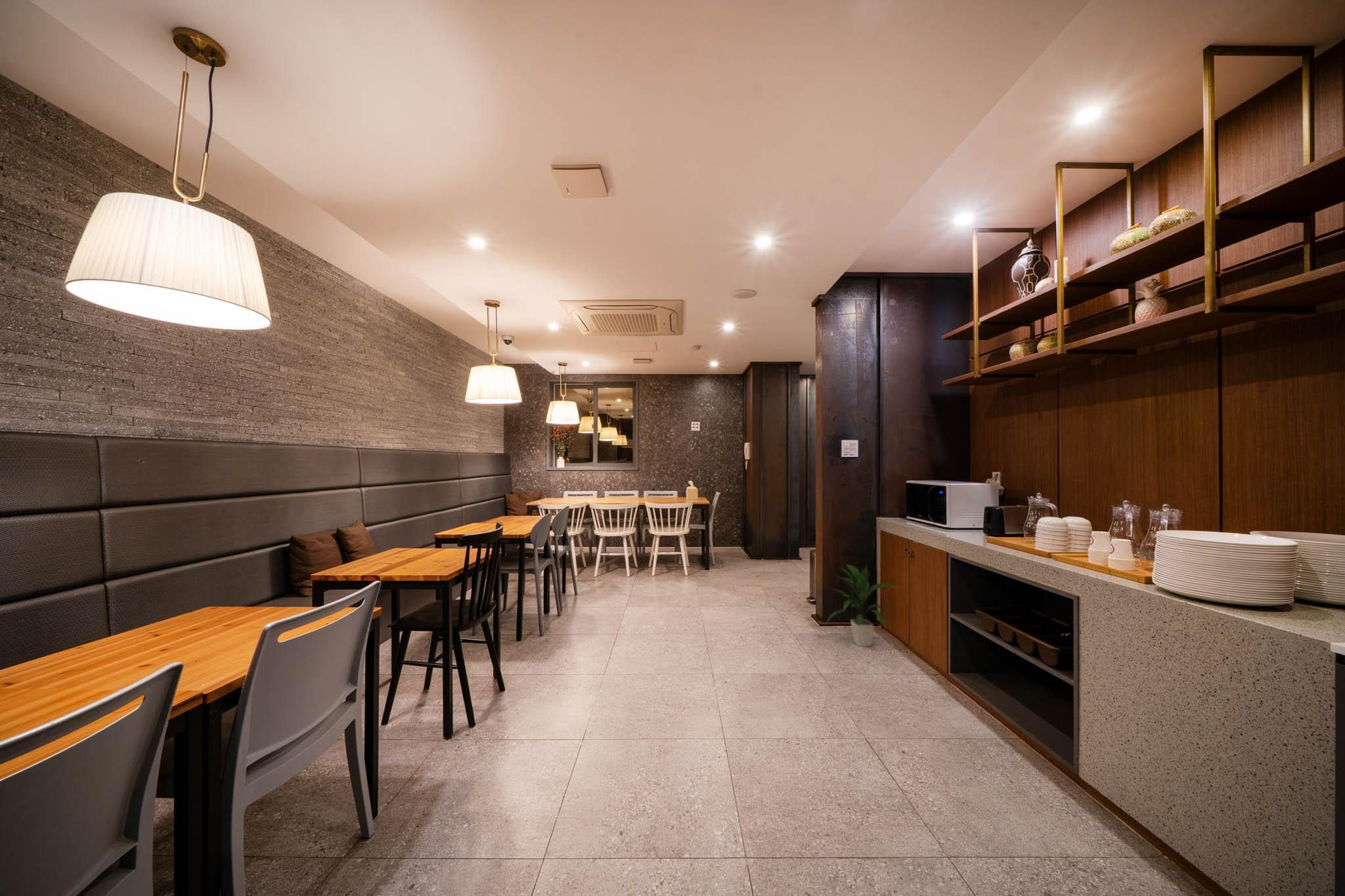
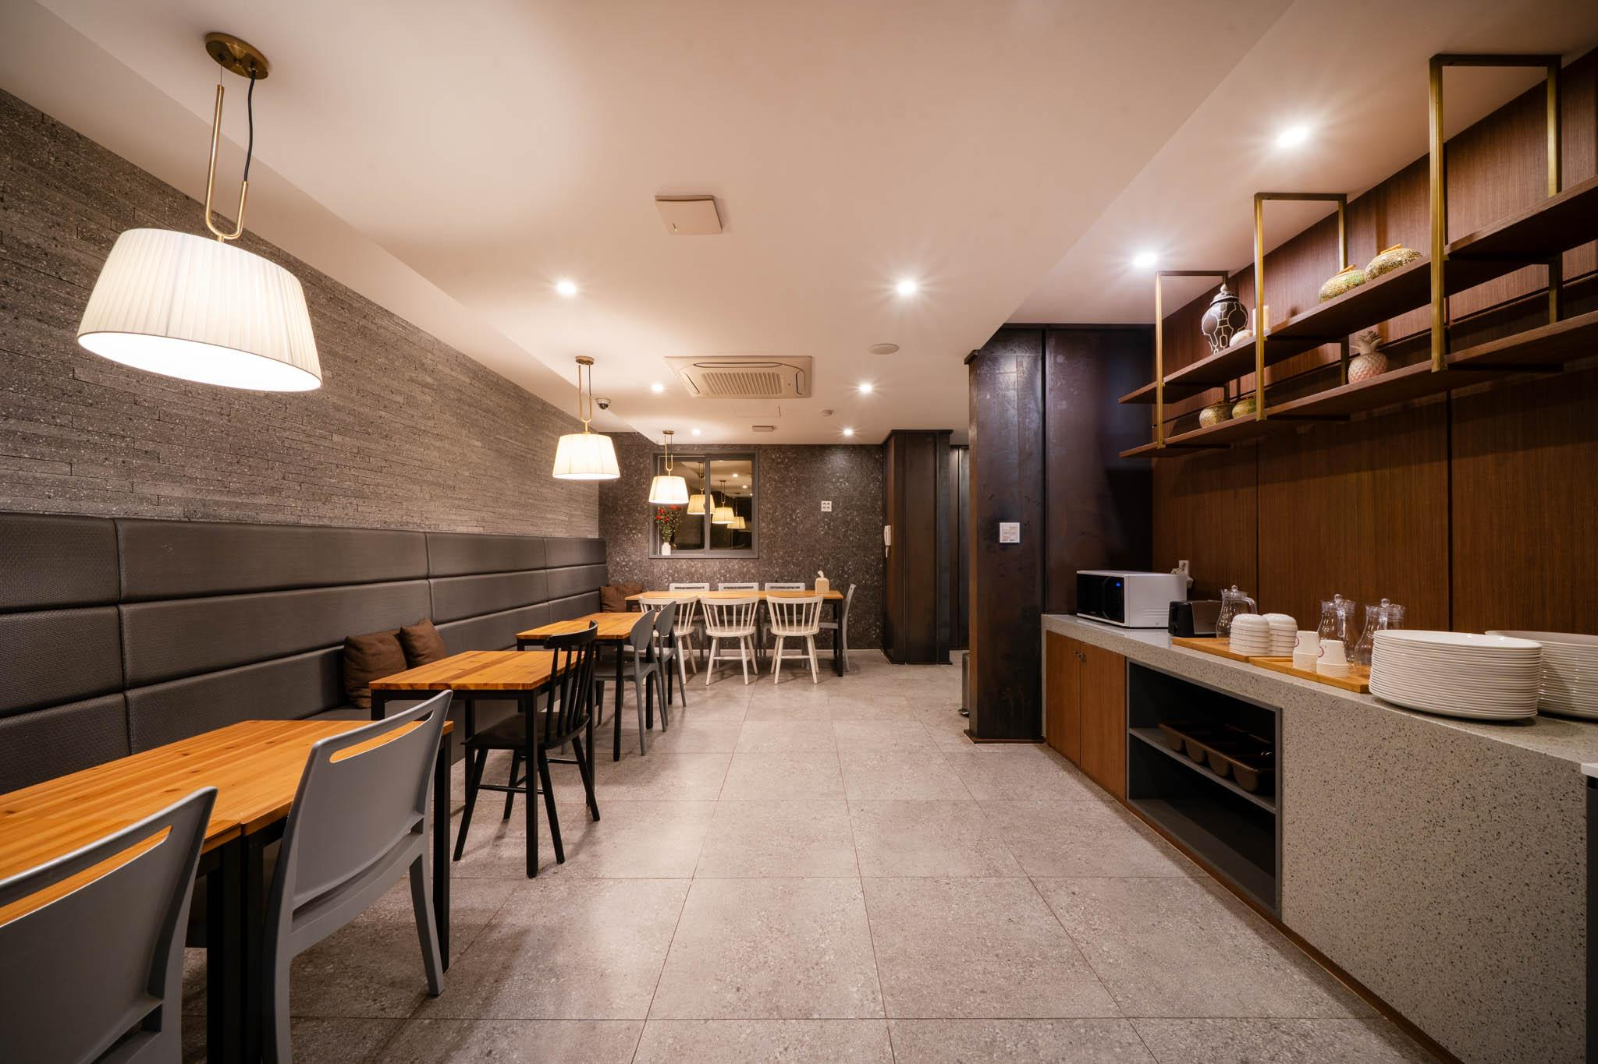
- indoor plant (858, 603)
